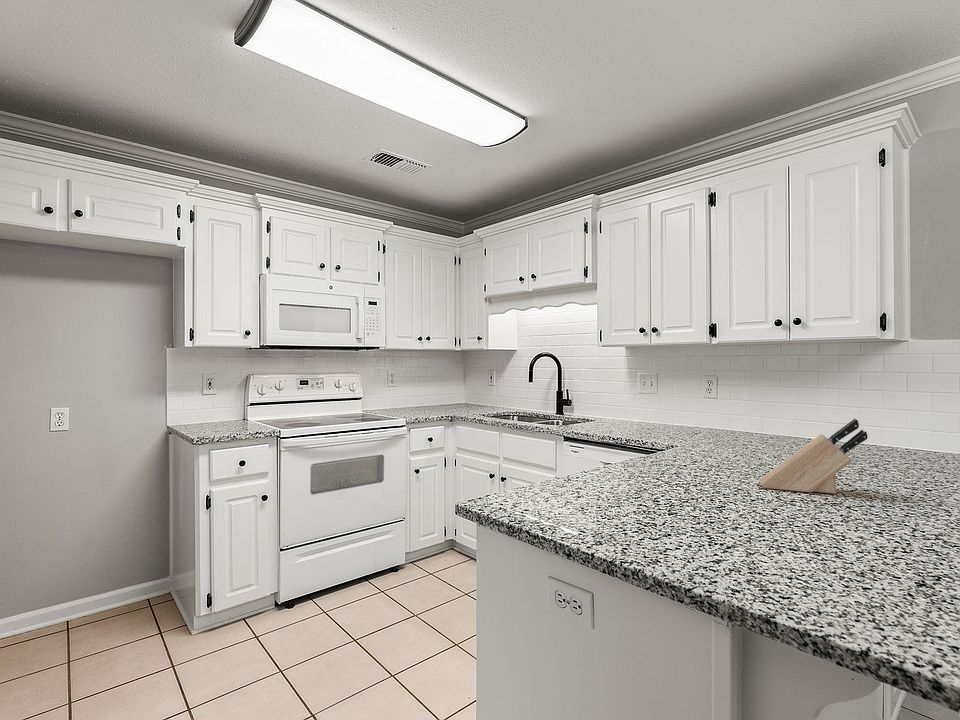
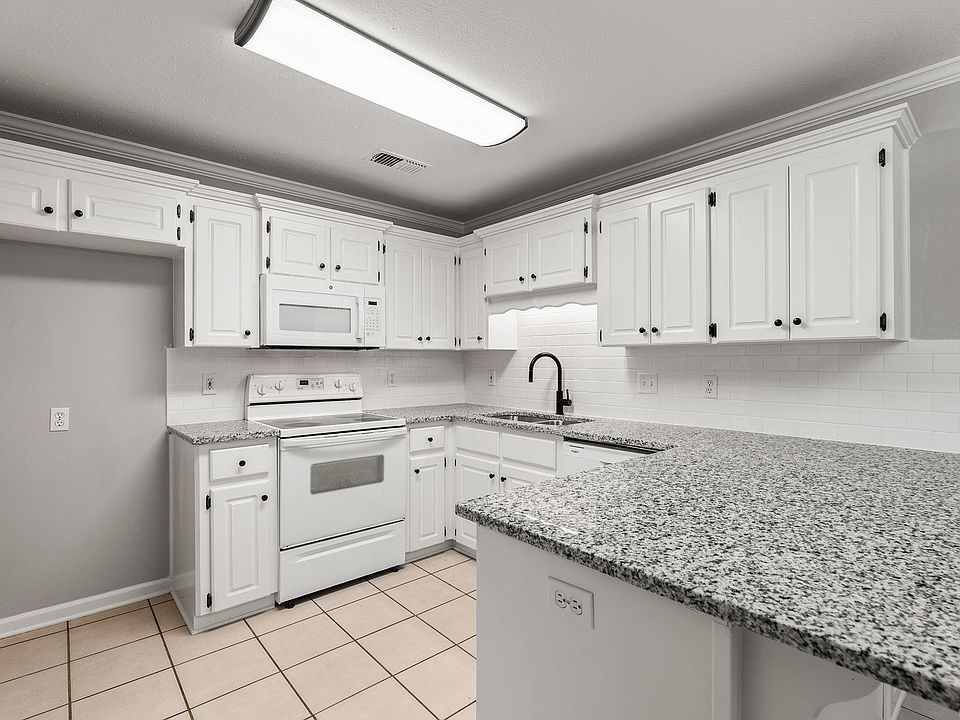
- knife block (811, 453)
